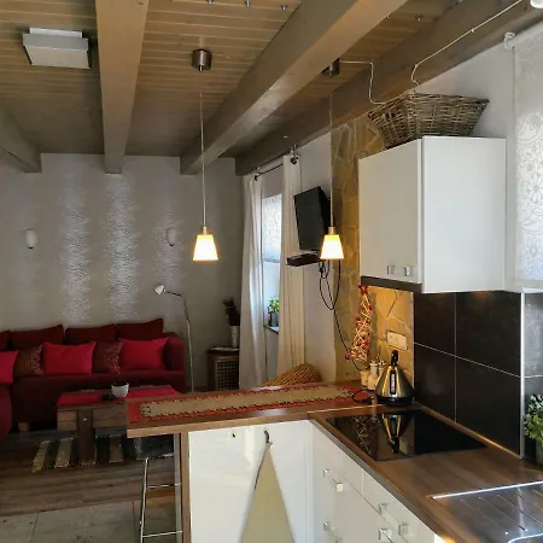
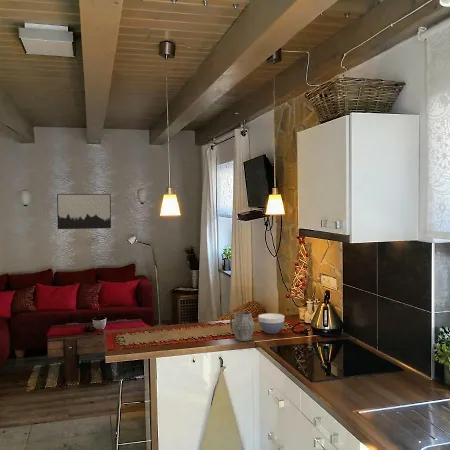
+ bowl (271, 323)
+ mug (241, 325)
+ wall art (84, 211)
